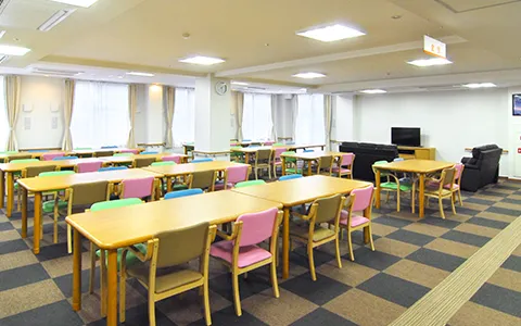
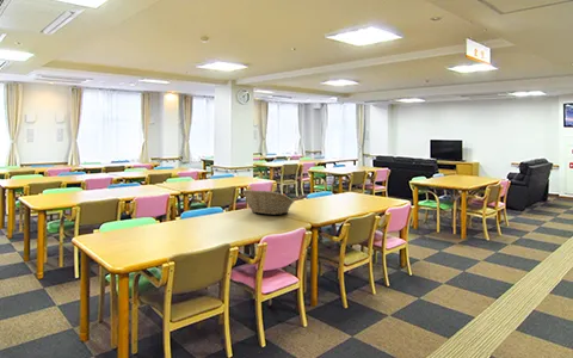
+ fruit basket (267, 200)
